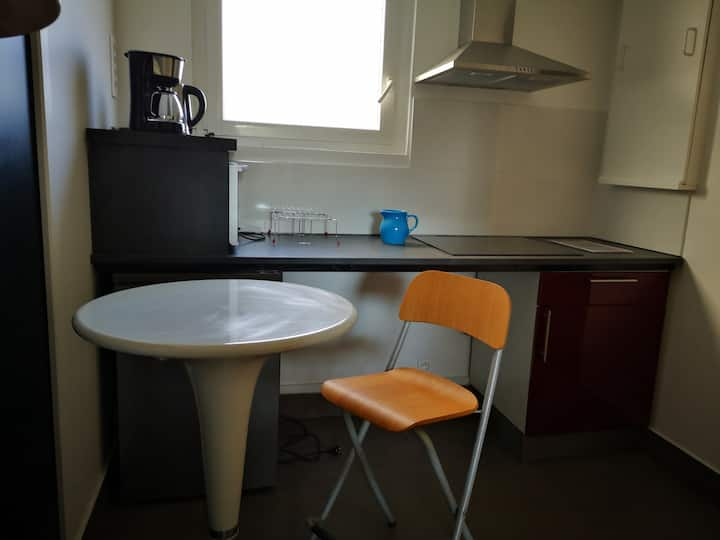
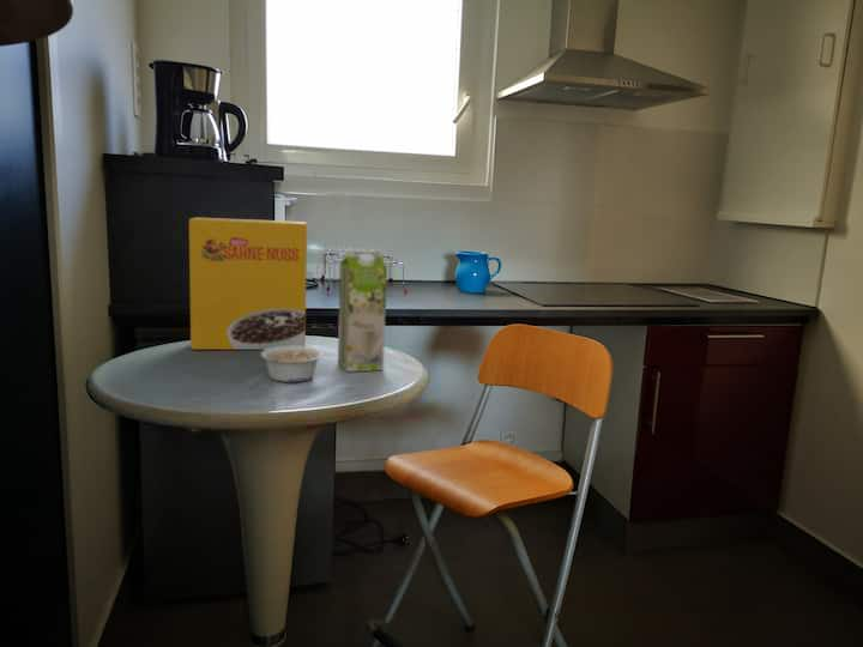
+ cereal box (249, 284)
+ legume (291, 363)
+ milk carton (361, 309)
